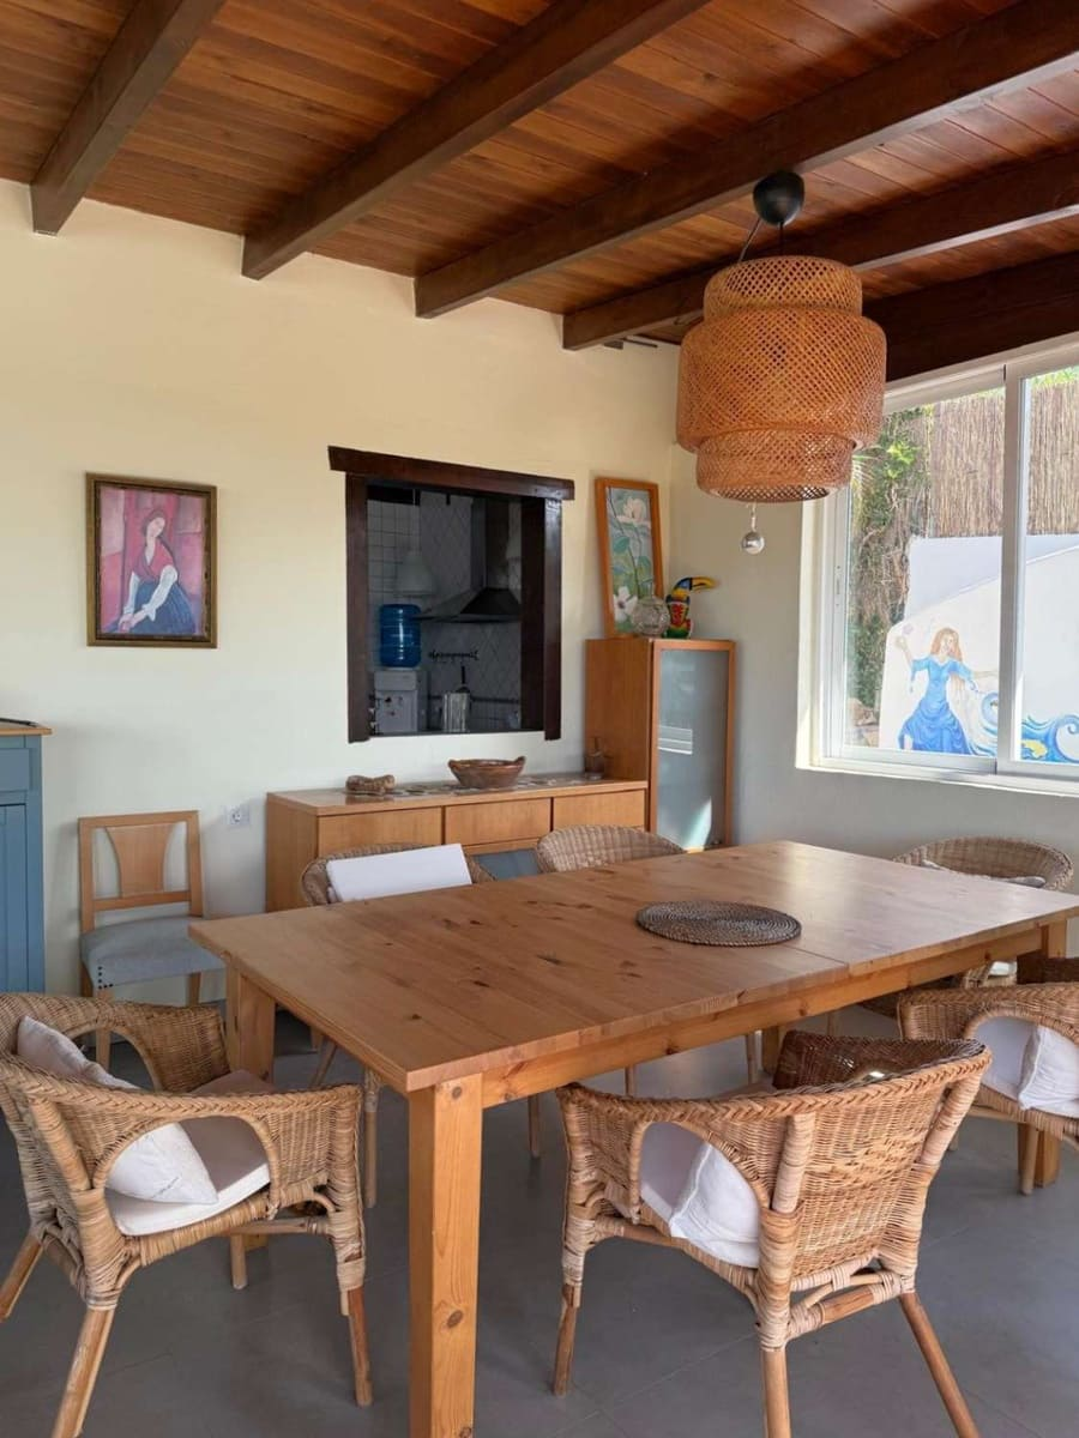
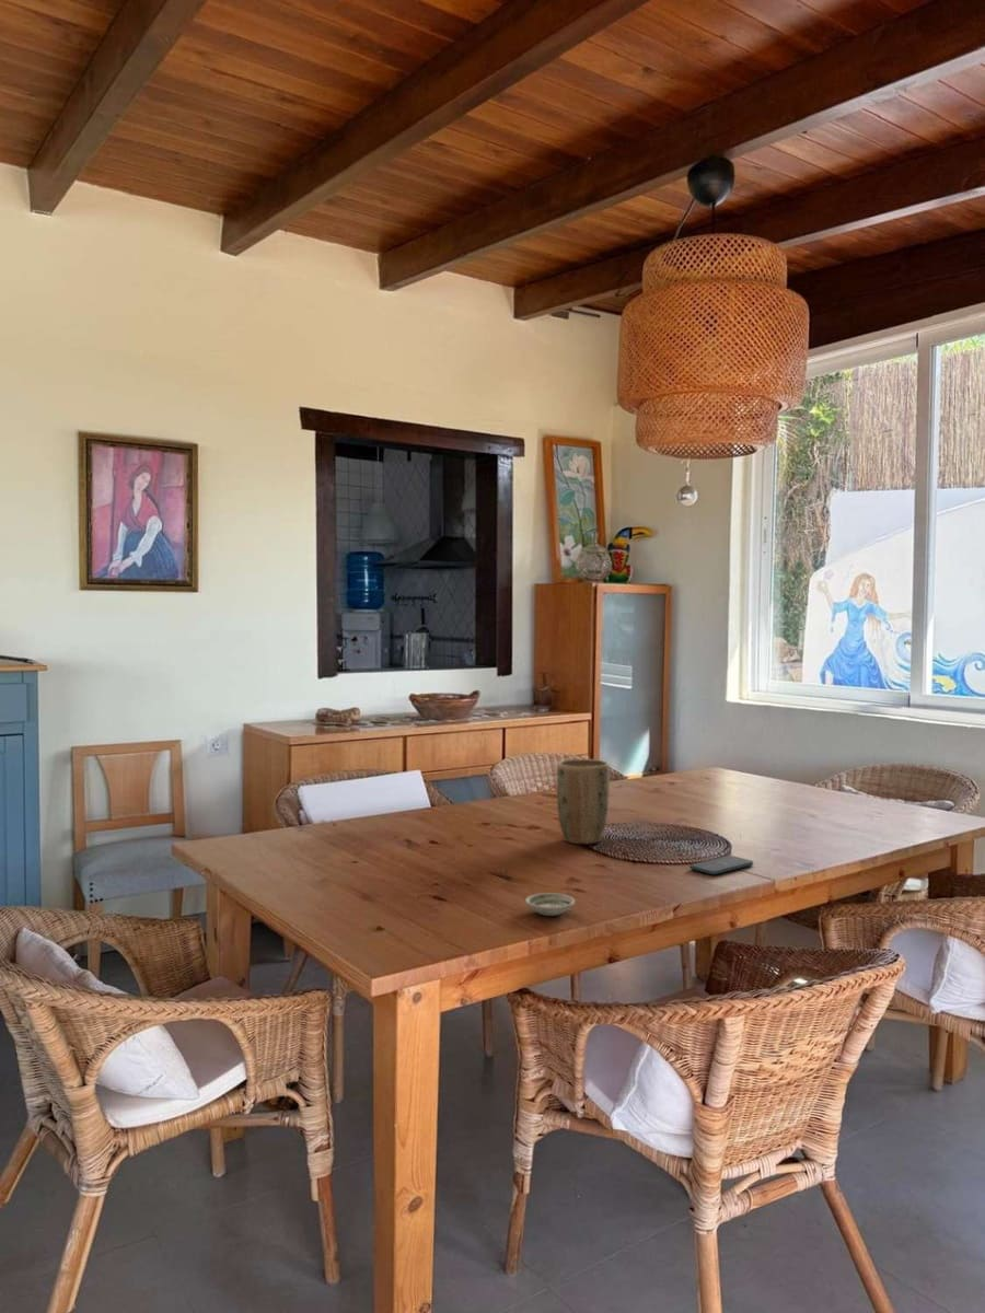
+ smartphone (721, 864)
+ plant pot (582, 801)
+ saucer (549, 905)
